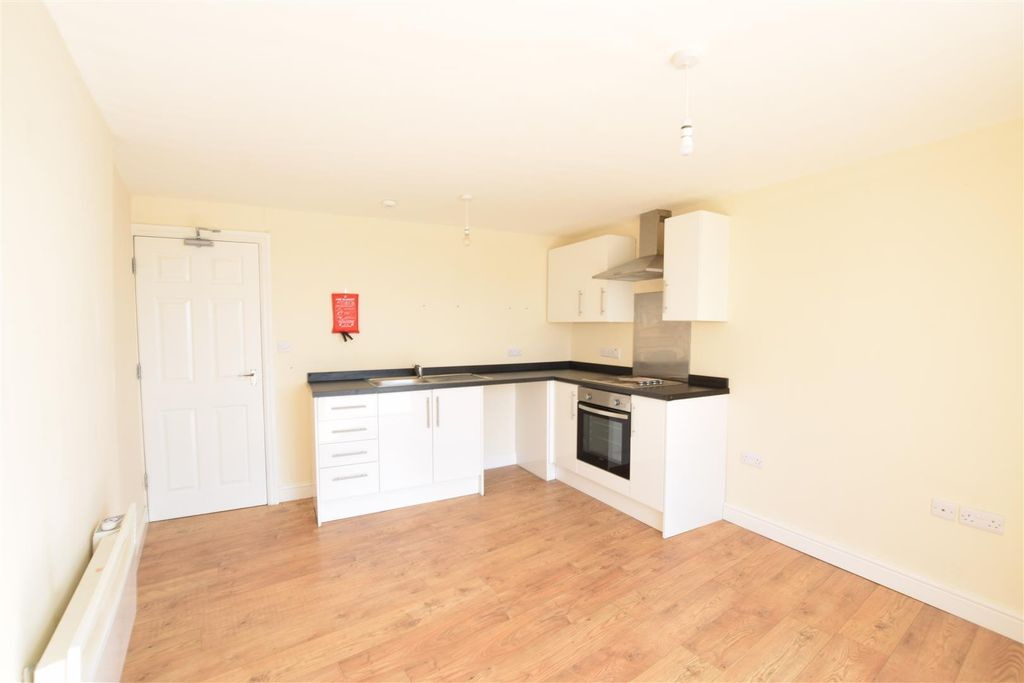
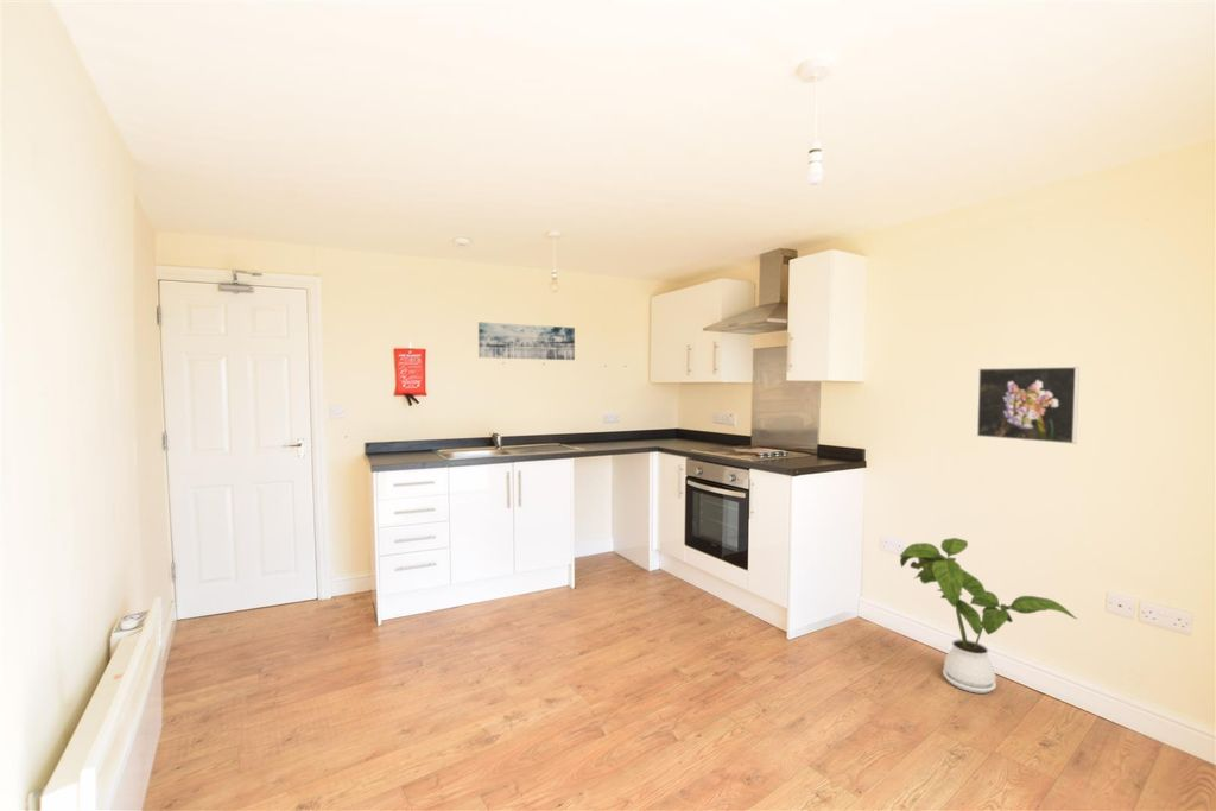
+ wall art (528, 342)
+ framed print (1025, 404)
+ house plant (964, 616)
